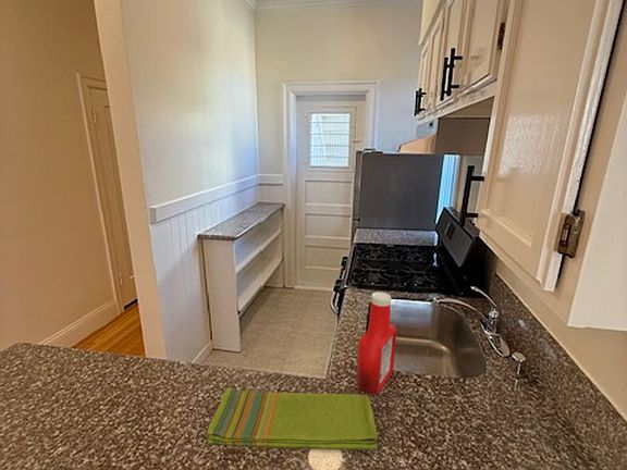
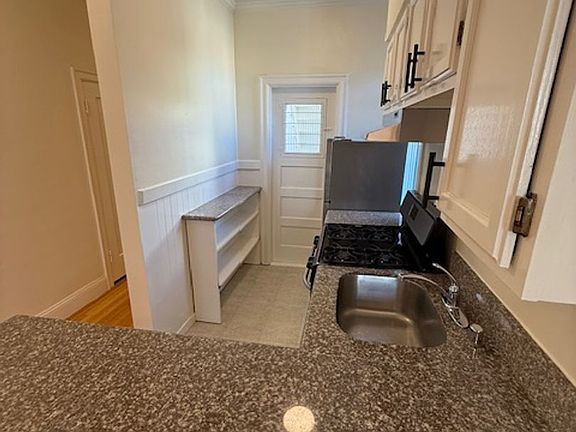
- soap bottle (378, 338)
- dish towel (294, 415)
